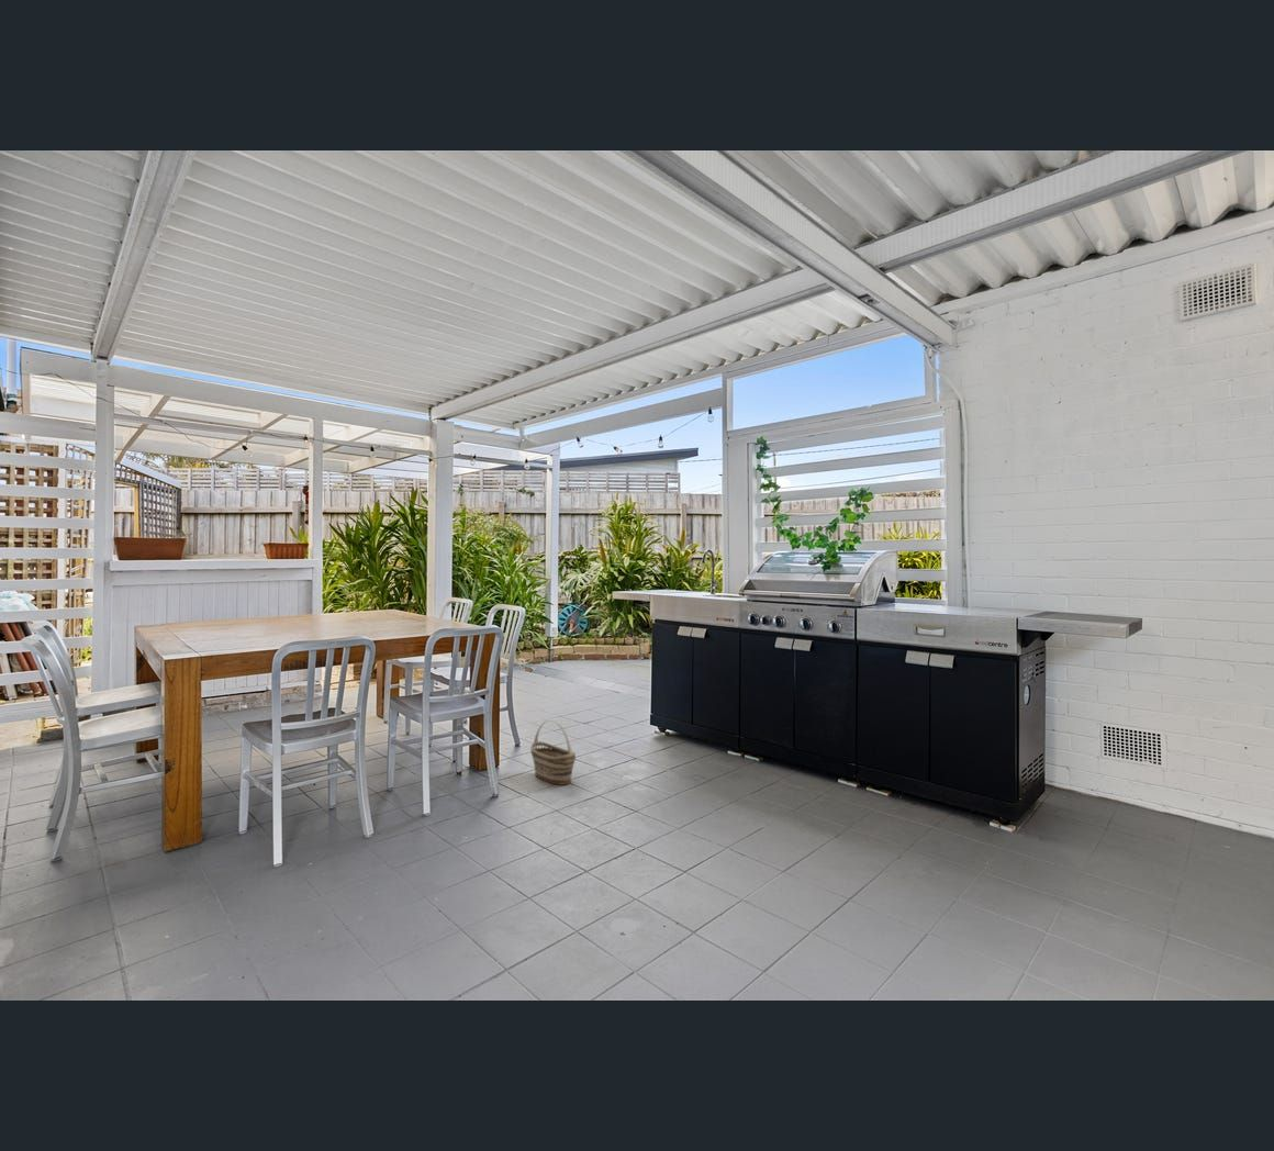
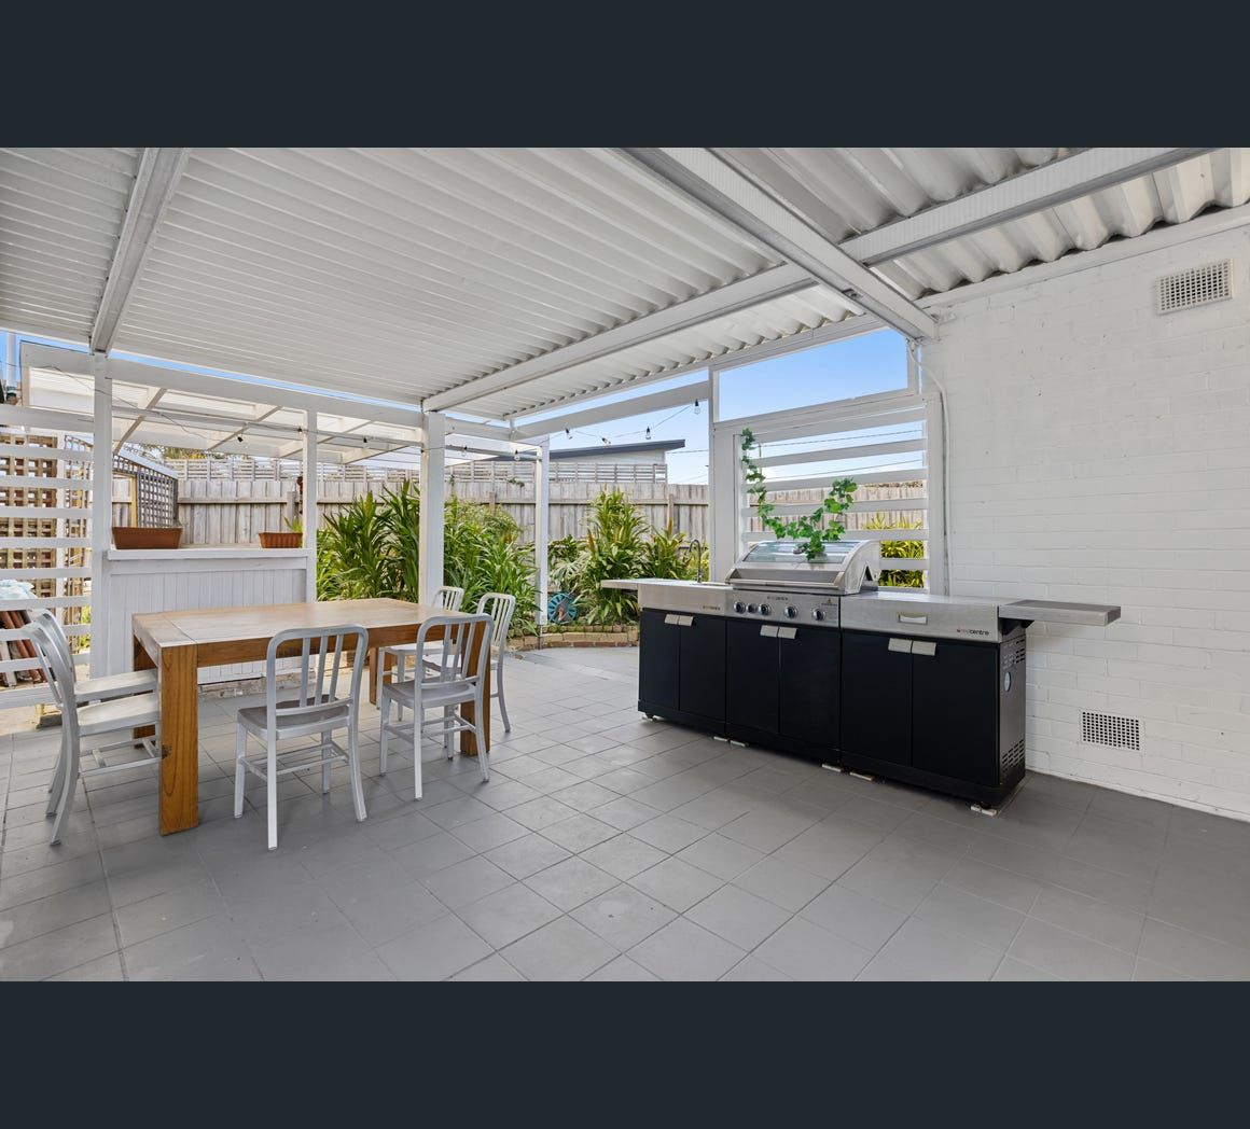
- basket (553, 749)
